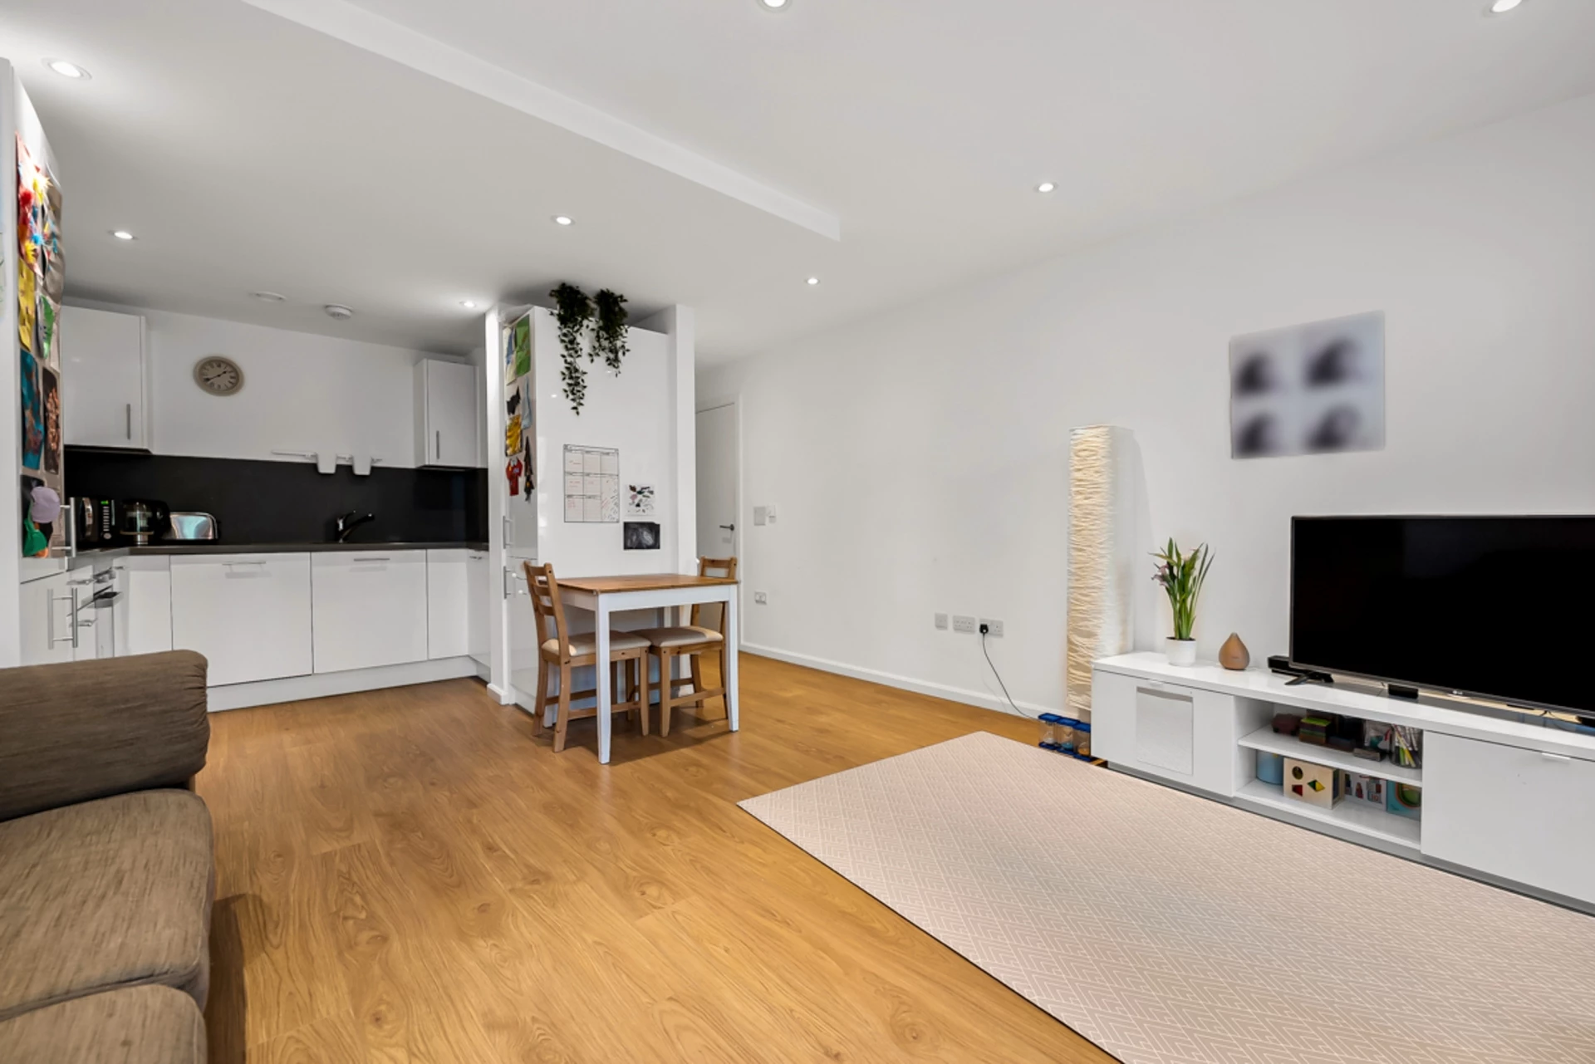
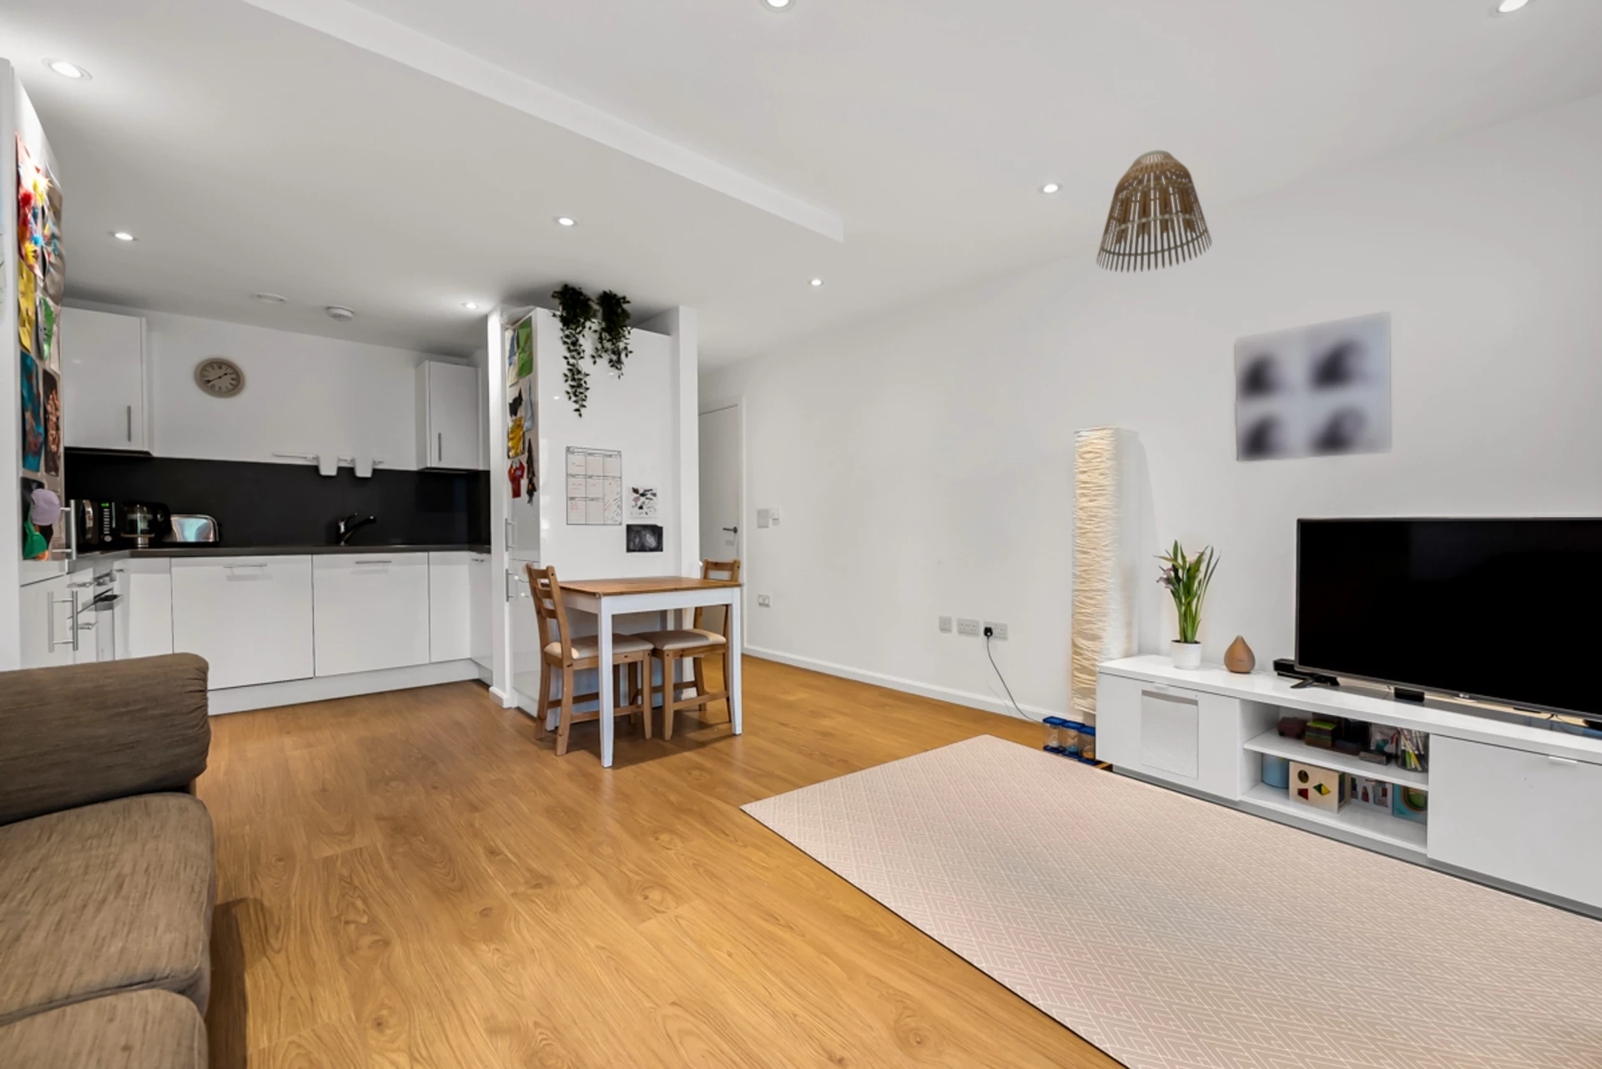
+ lamp shade (1151, 205)
